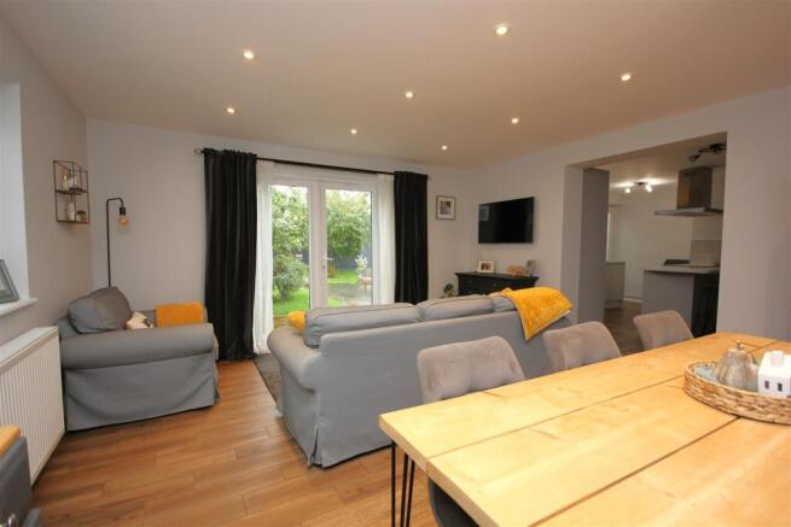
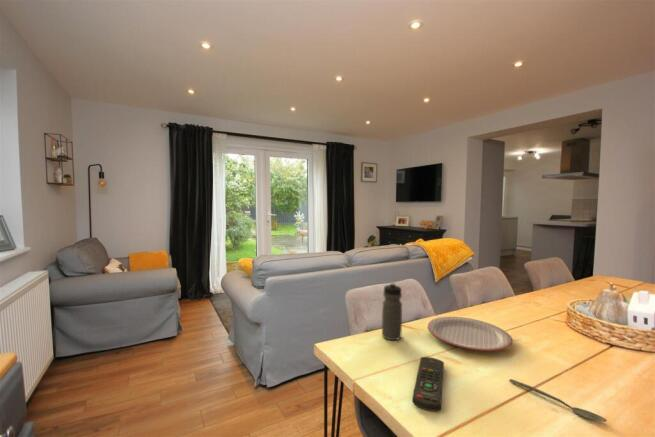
+ plate (467, 334)
+ water bottle (392, 309)
+ remote control (429, 380)
+ spoon (552, 398)
